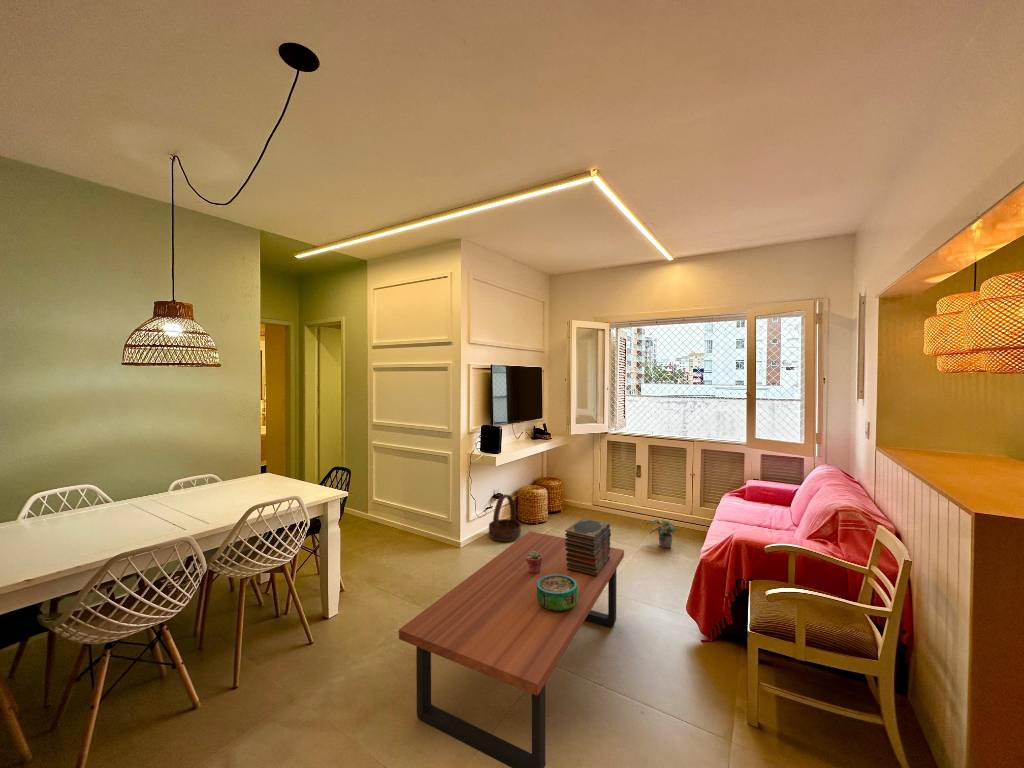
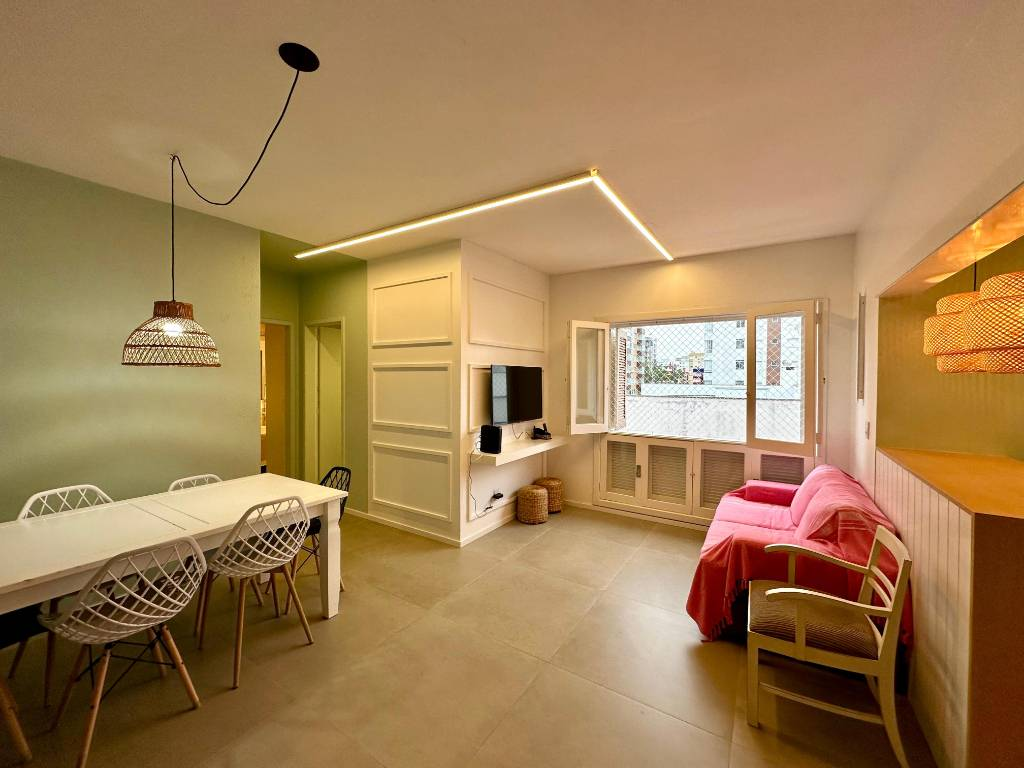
- decorative bowl (557, 592)
- coffee table (532, 623)
- basket (504, 519)
- potted plant (663, 533)
- book stack (588, 545)
- potted succulent (534, 560)
